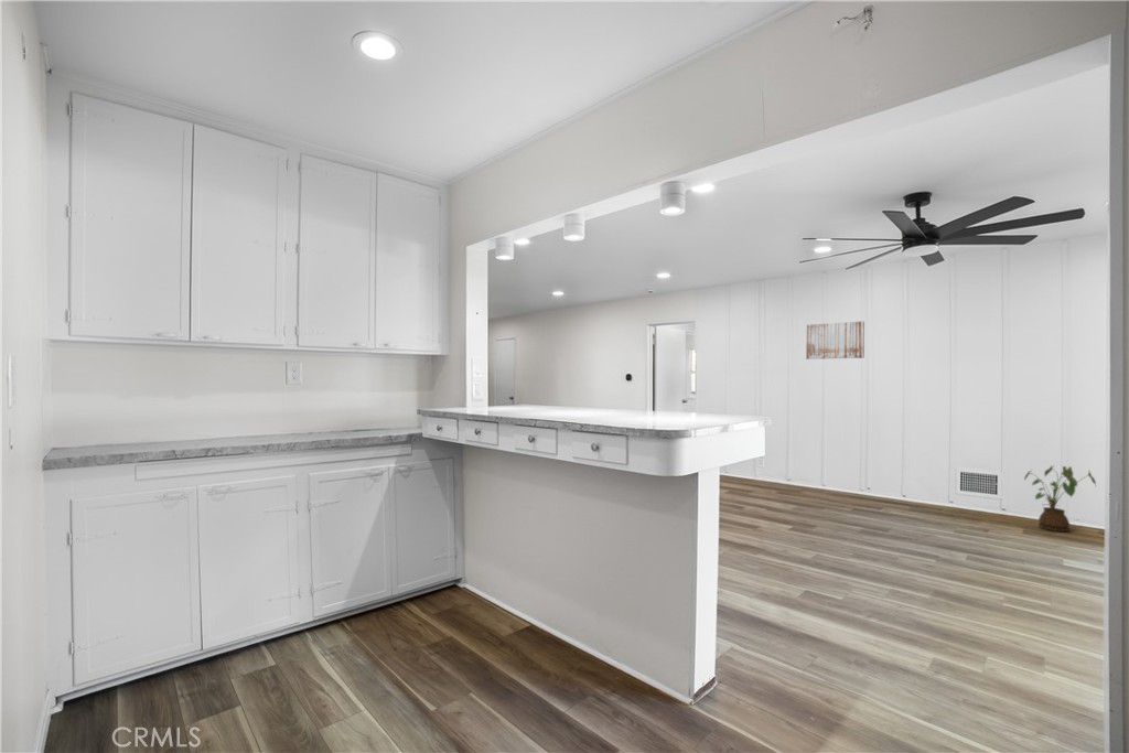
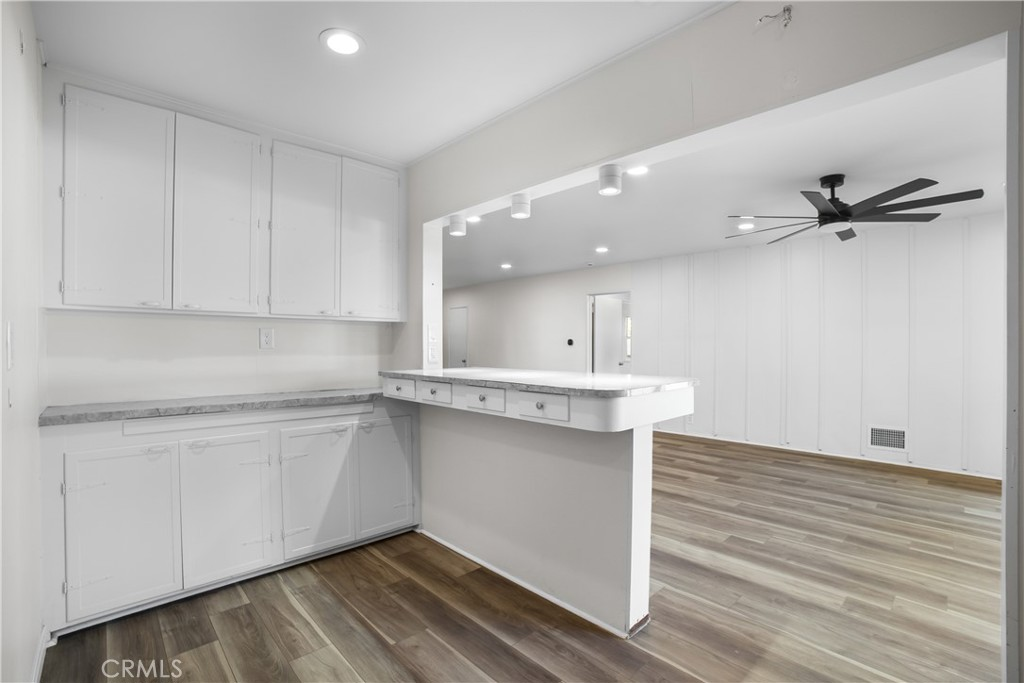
- wall art (834, 341)
- house plant (1058, 498)
